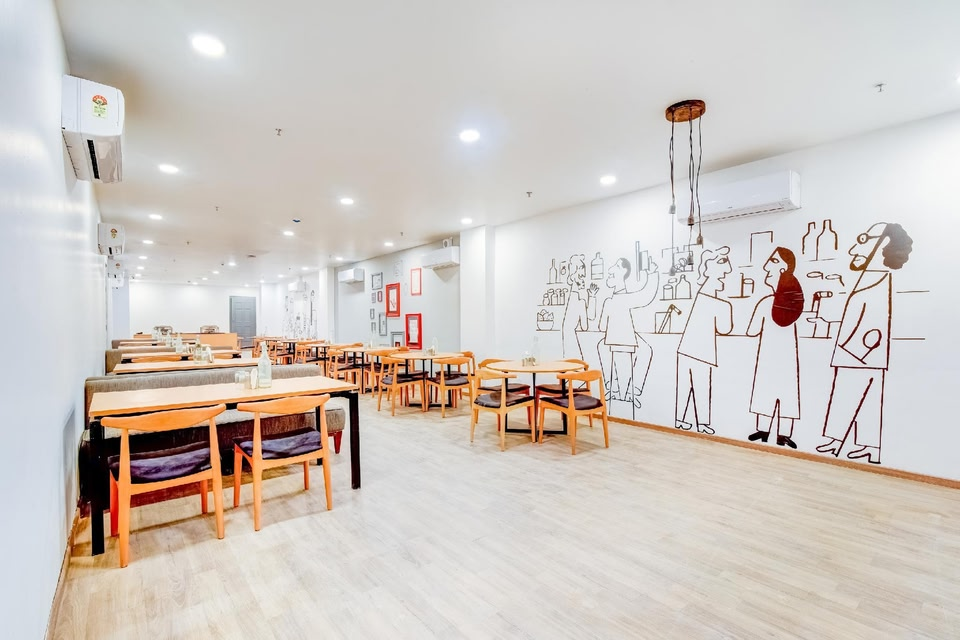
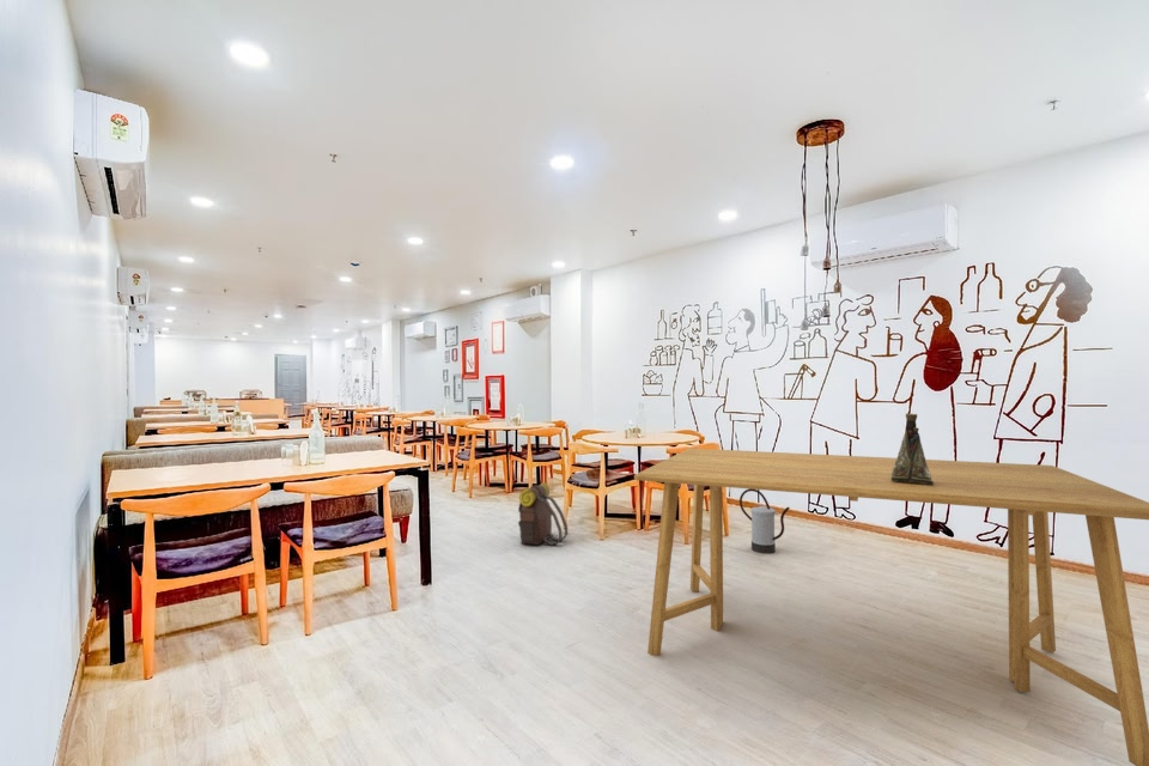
+ watering can (764, 519)
+ dining table (853, 500)
+ backpack (542, 512)
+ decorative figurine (911, 446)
